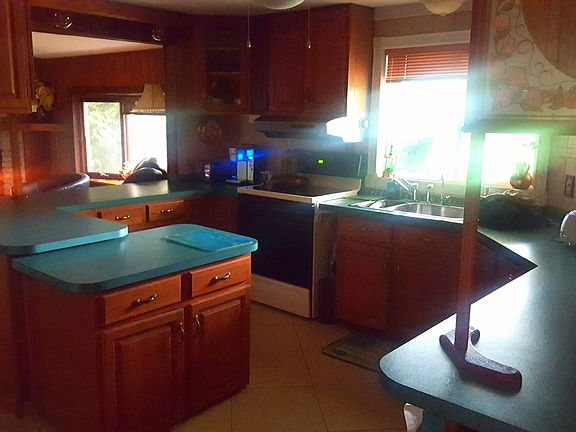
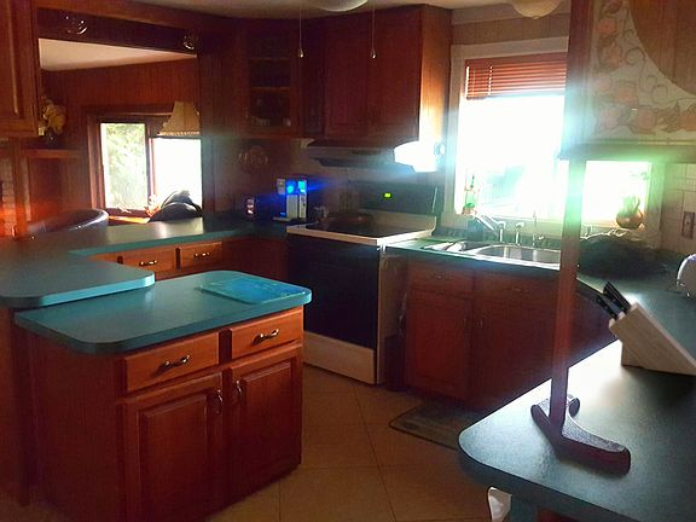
+ knife block (646, 325)
